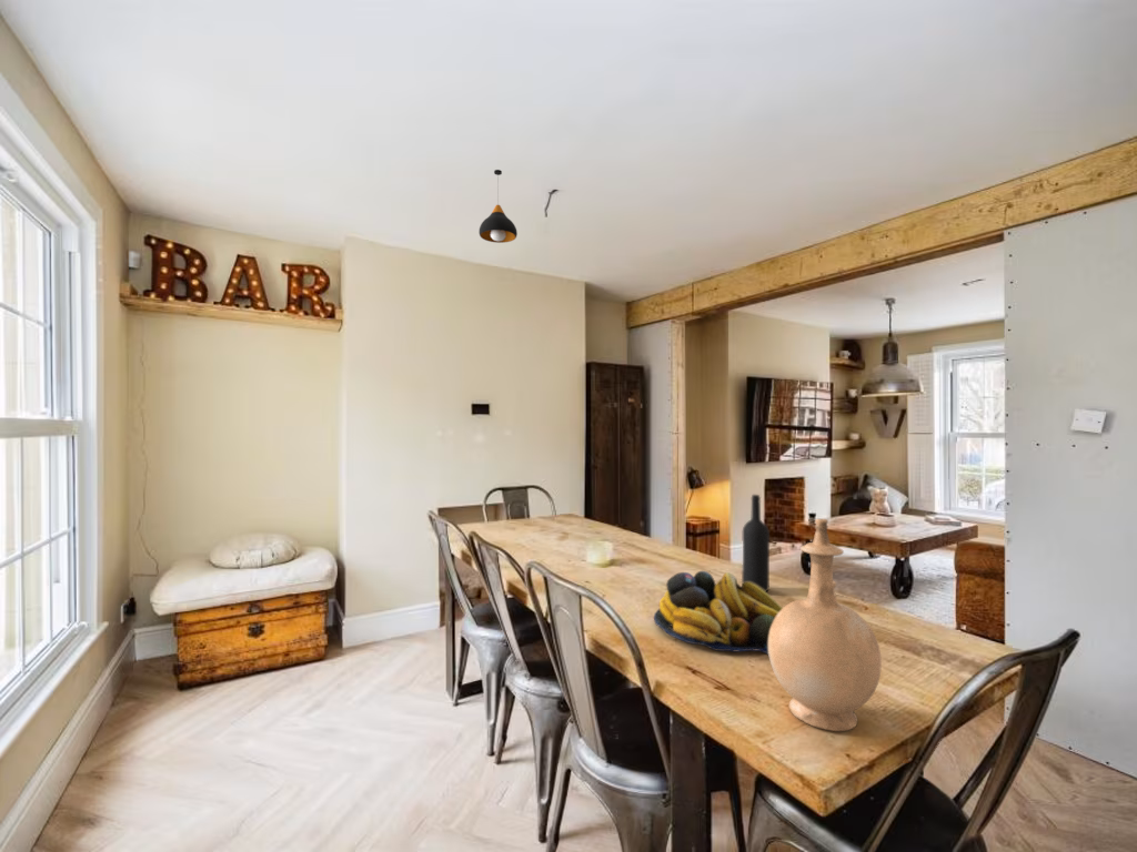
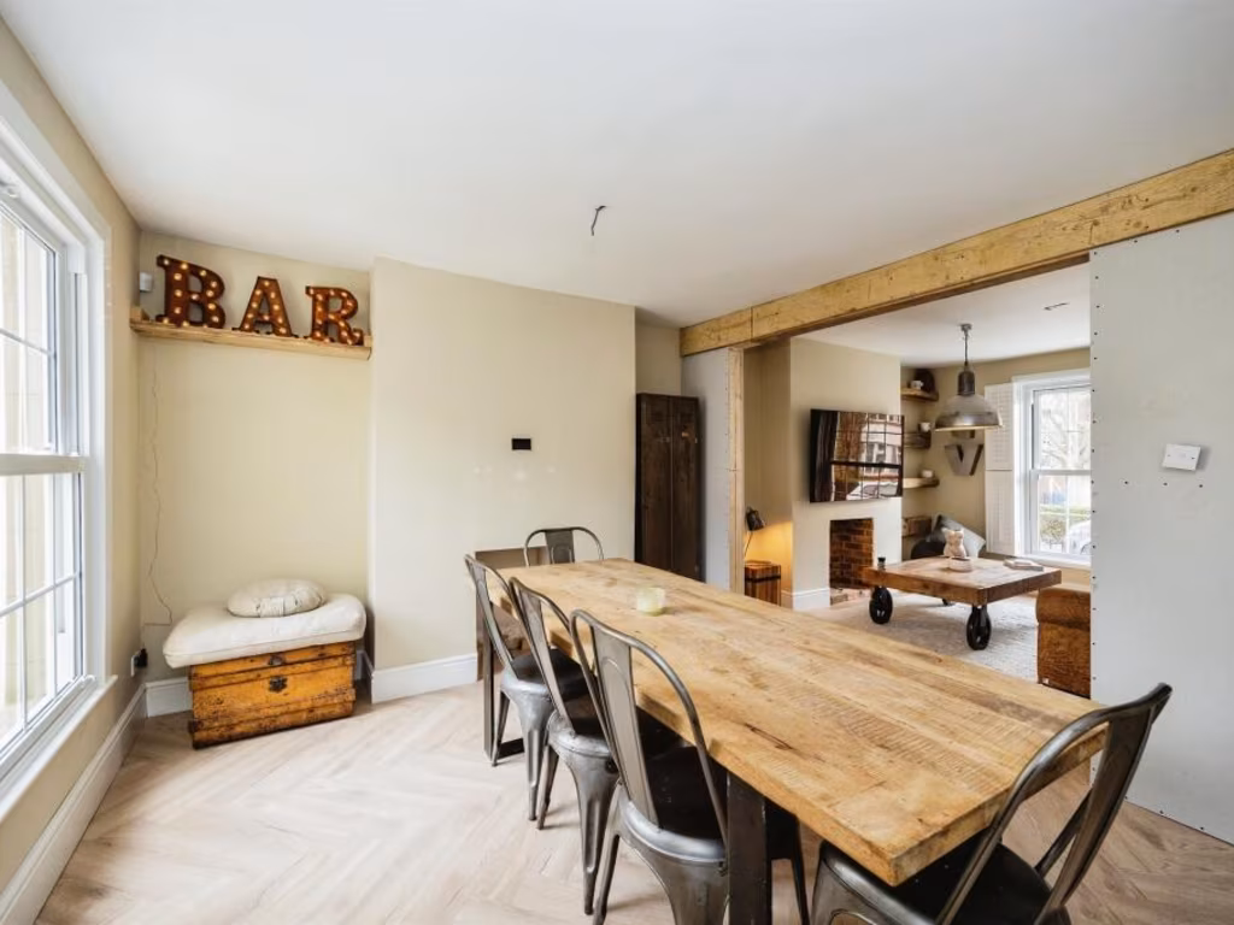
- wine bottle (755, 542)
- vase (822, 616)
- pendant light (497, 205)
- fruit bowl (722, 600)
